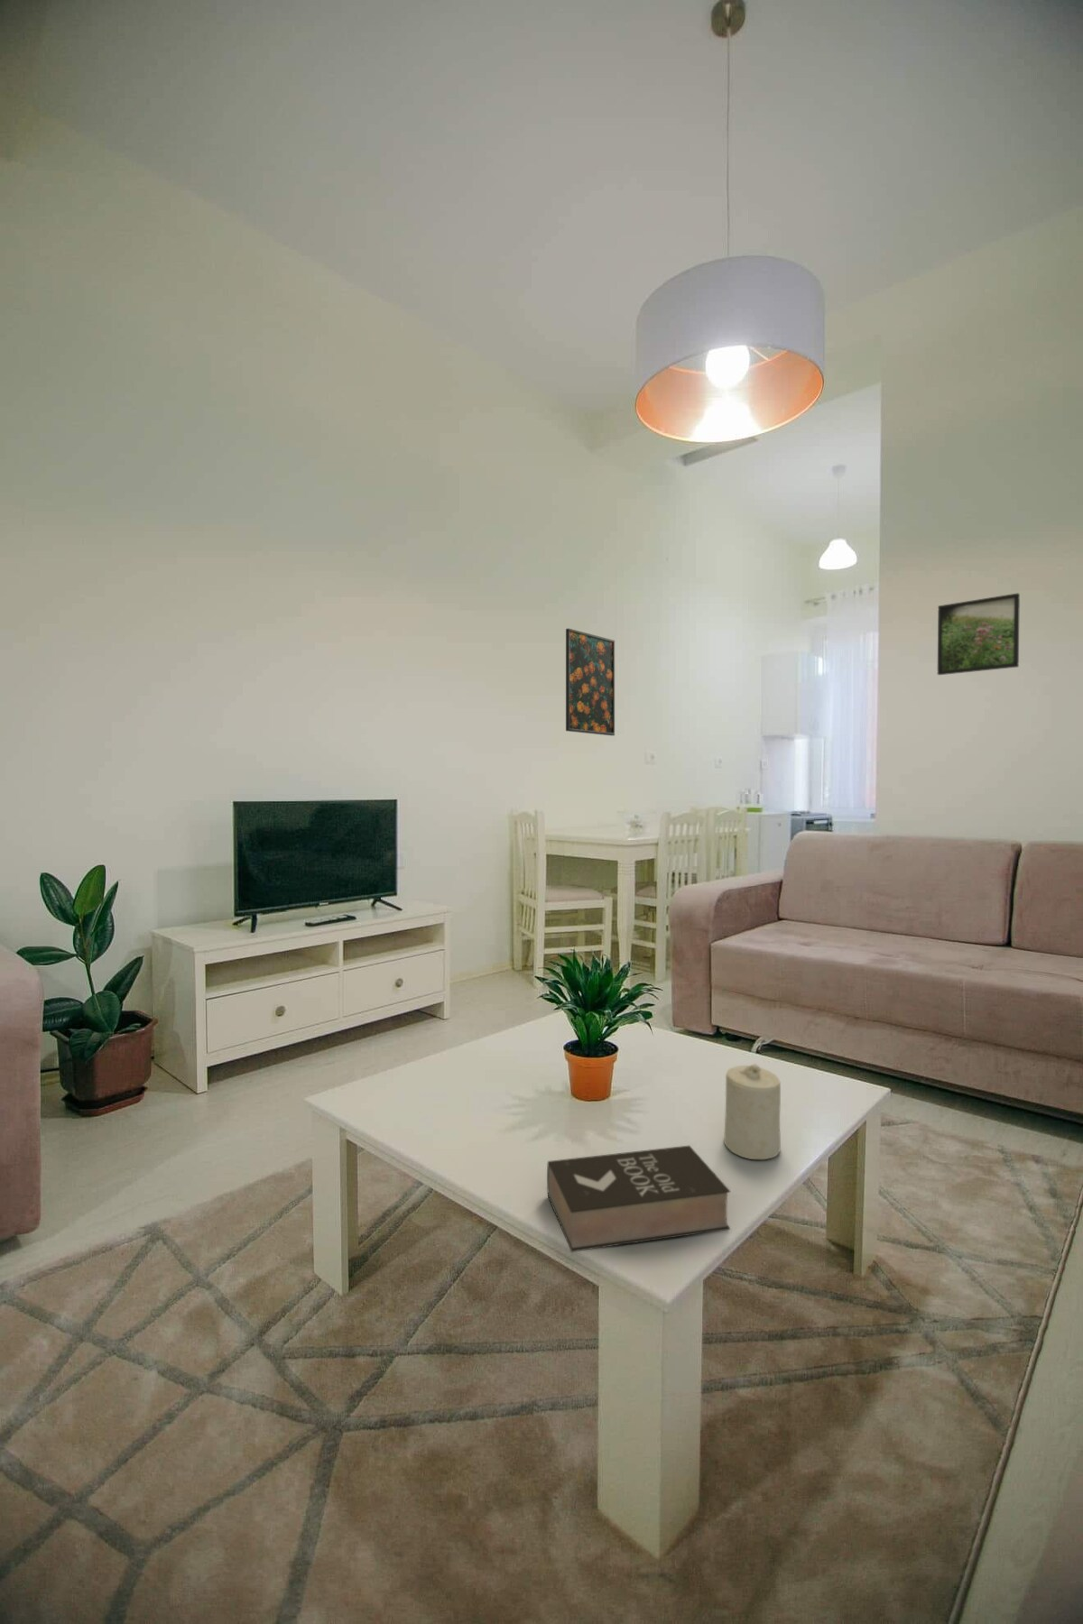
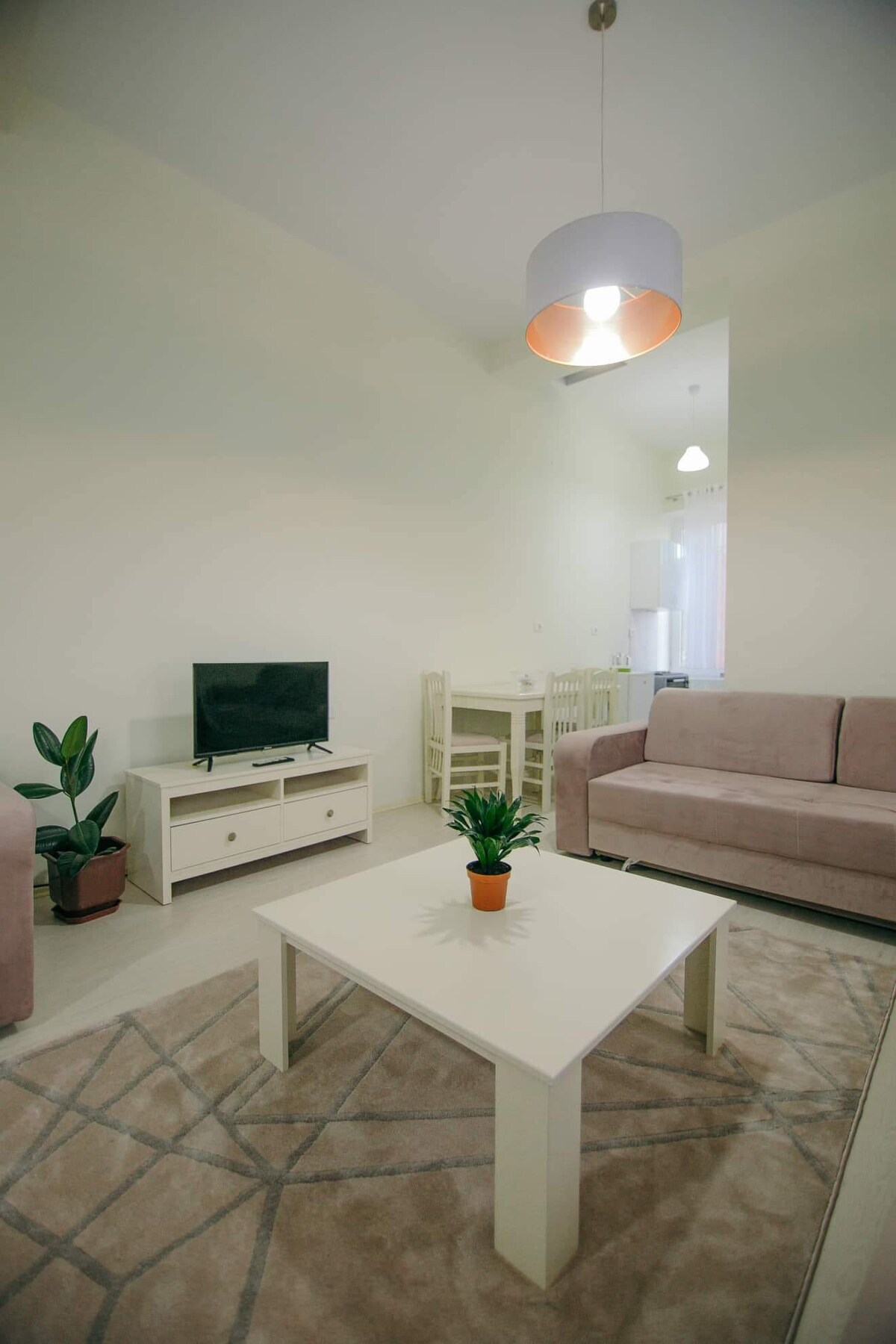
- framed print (591, 684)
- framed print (977, 636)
- candle (751, 1102)
- book (635, 1193)
